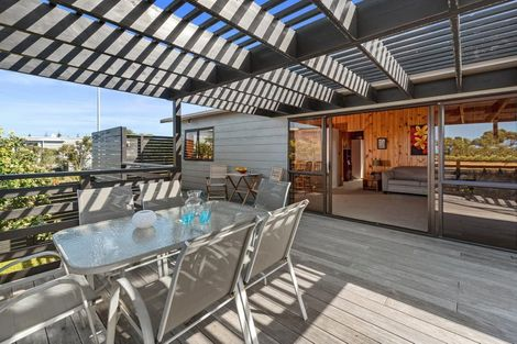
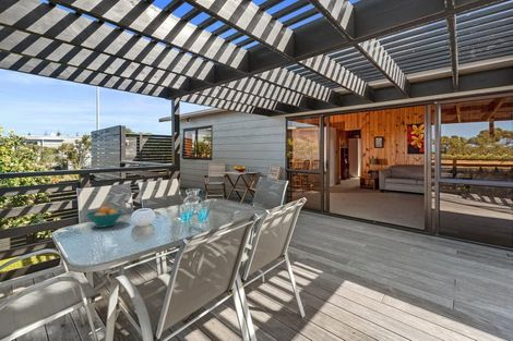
+ fruit bowl (105, 216)
